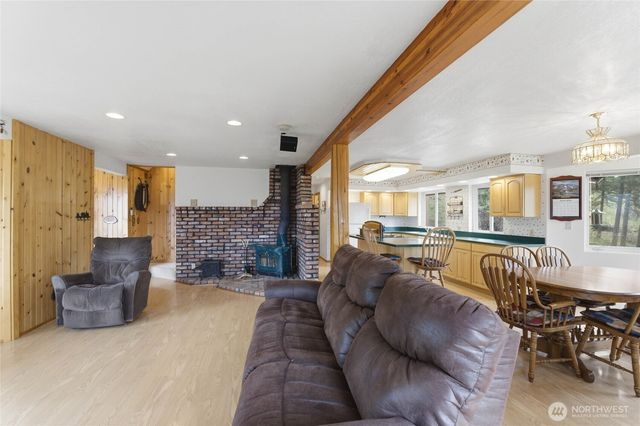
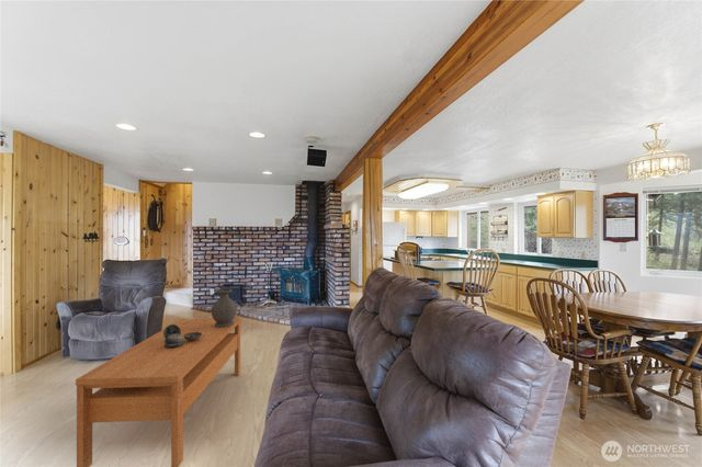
+ decorative bowl (179, 334)
+ coffee table (180, 374)
+ vase (224, 307)
